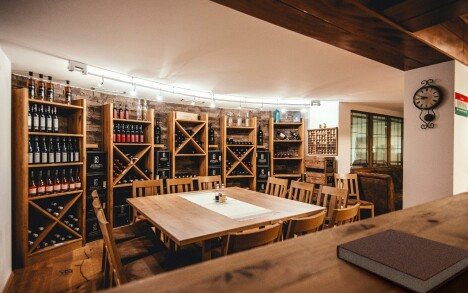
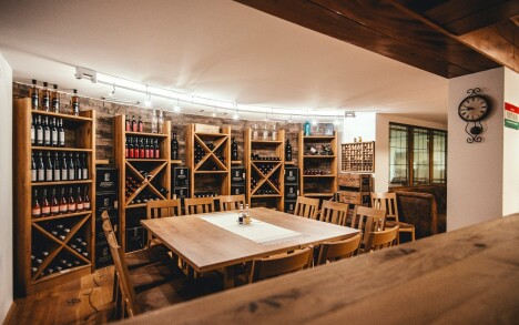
- notebook (403, 254)
